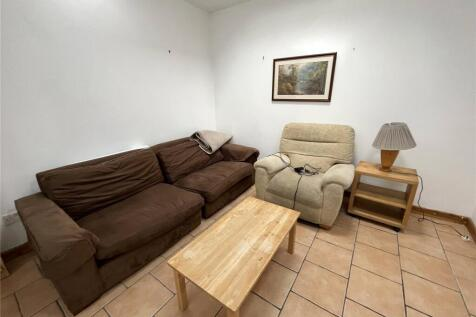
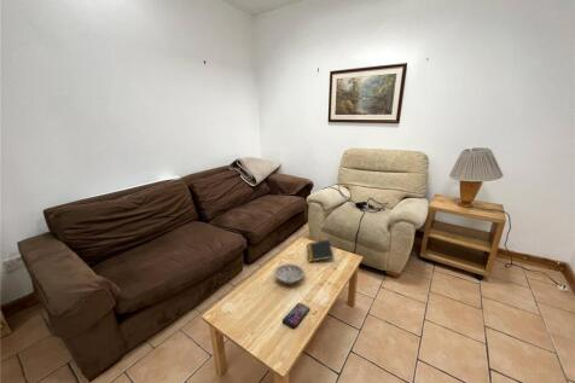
+ bowl (289, 275)
+ notepad (319, 250)
+ smartphone (296, 314)
